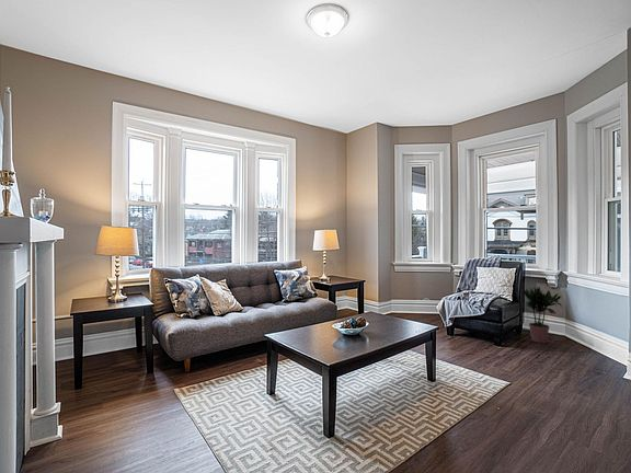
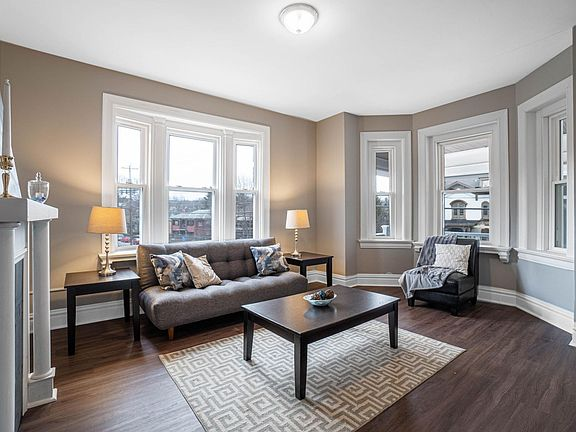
- potted plant (543, 313)
